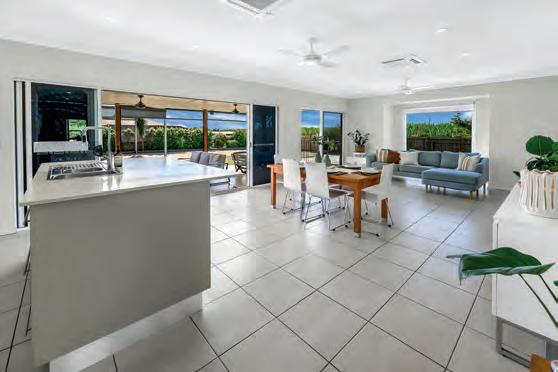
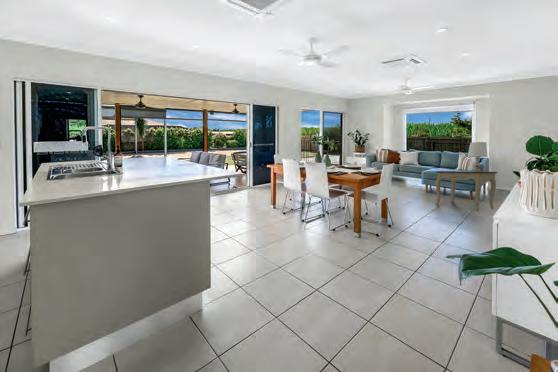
+ side table (454, 189)
+ lamp (477, 156)
